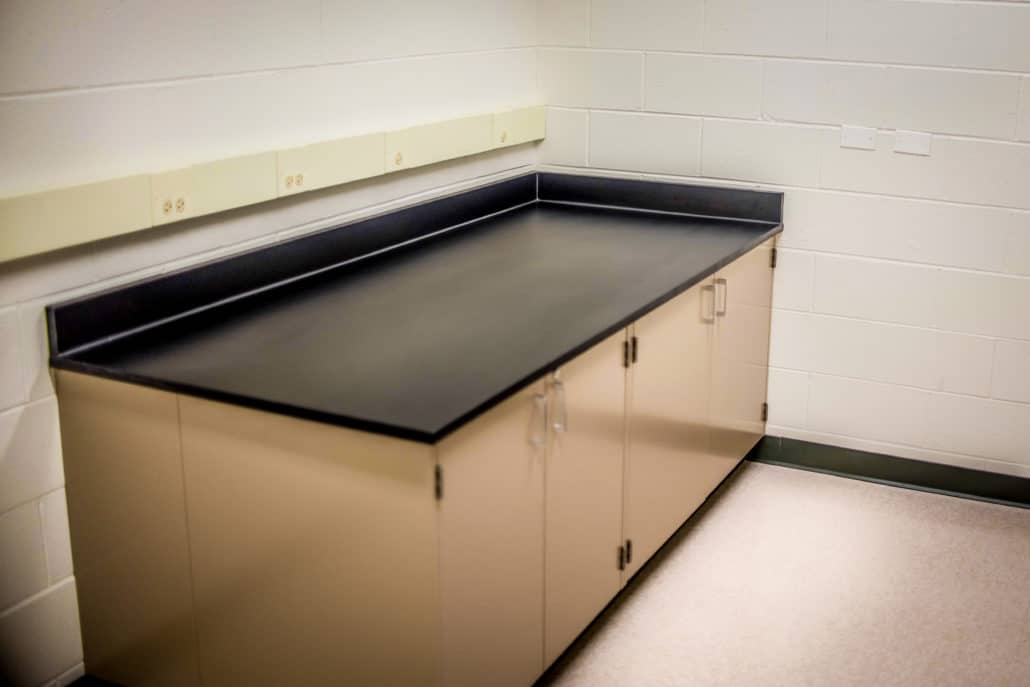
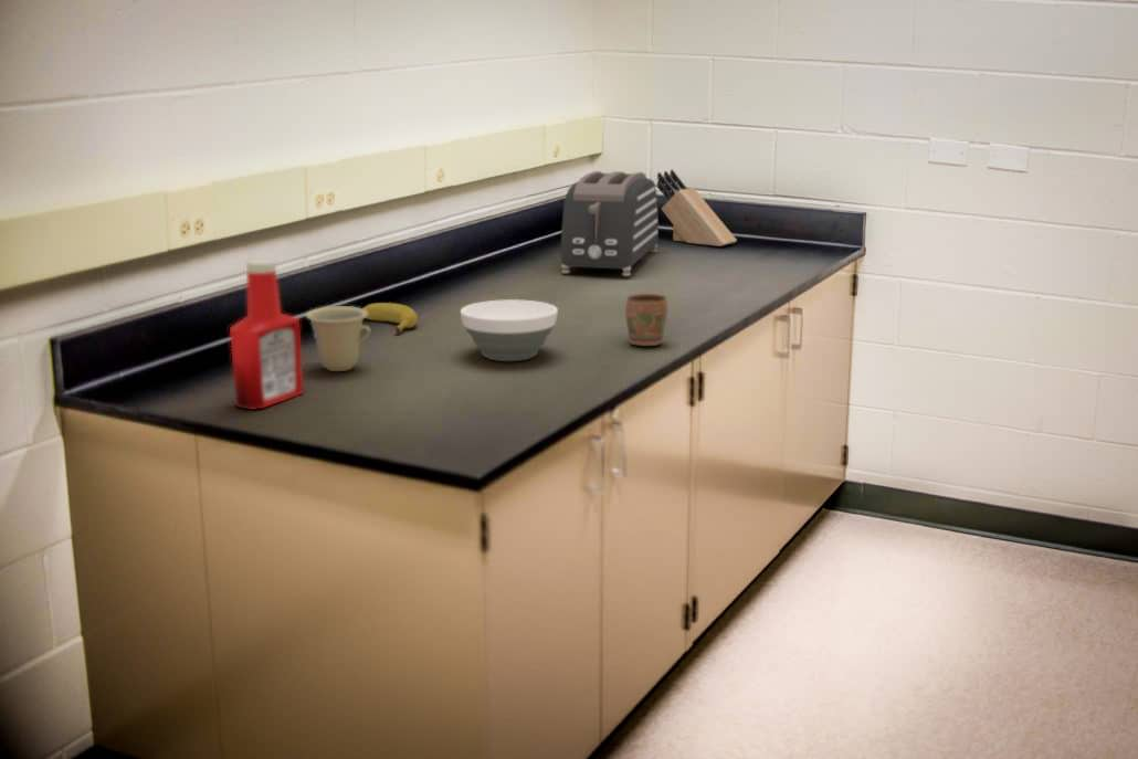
+ bowl (509, 331)
+ cup (338, 340)
+ banana (386, 315)
+ mug (646, 319)
+ soap bottle (265, 330)
+ toaster (610, 218)
+ knife block (694, 207)
